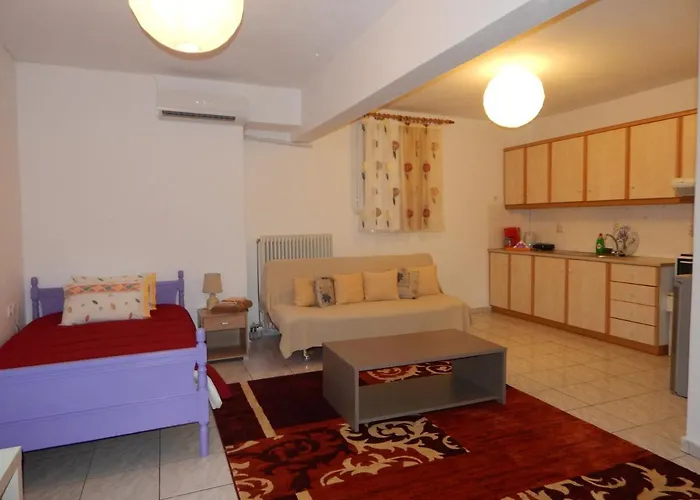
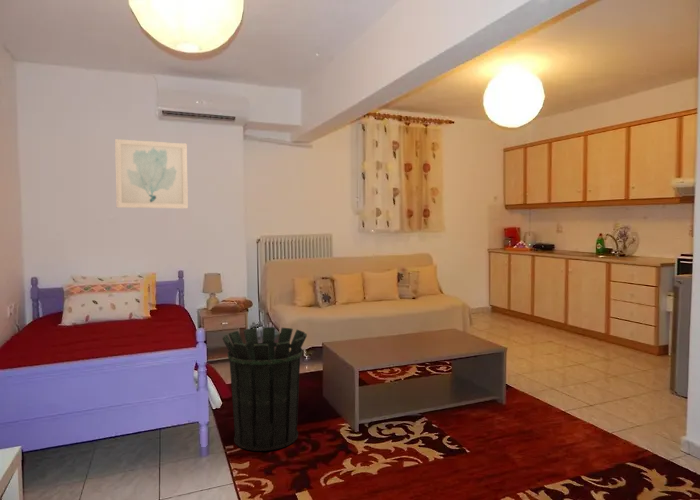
+ waste bin (265, 386)
+ wall art (152, 174)
